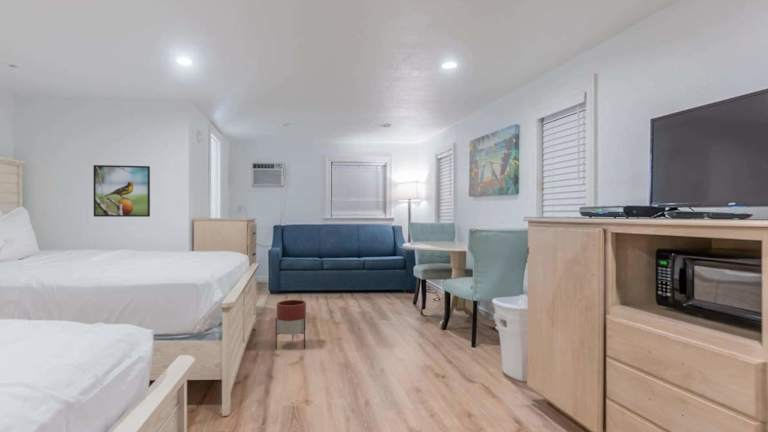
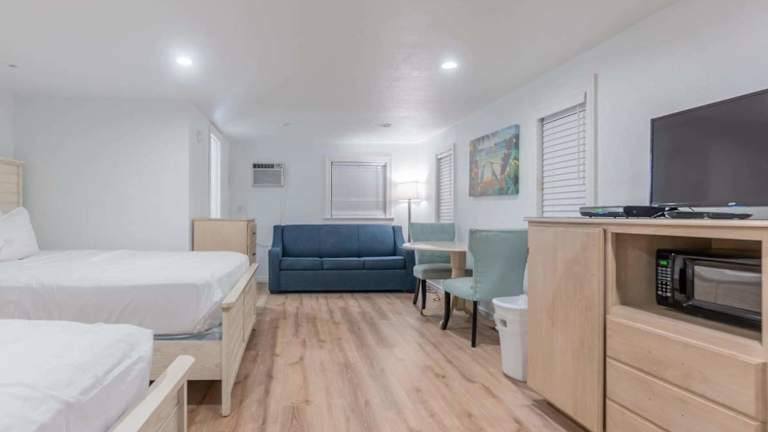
- planter (290, 324)
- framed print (122, 191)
